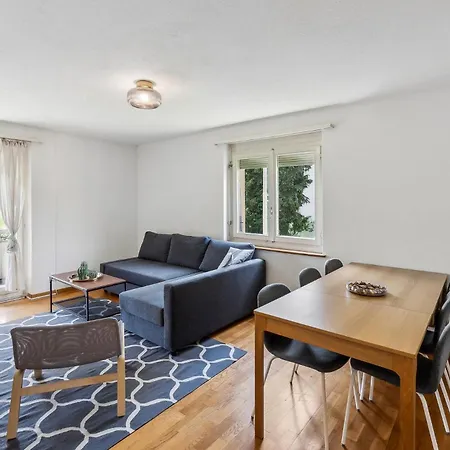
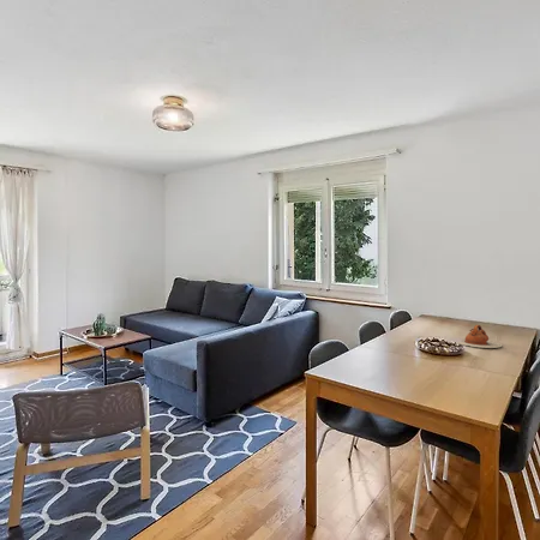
+ teapot (478, 334)
